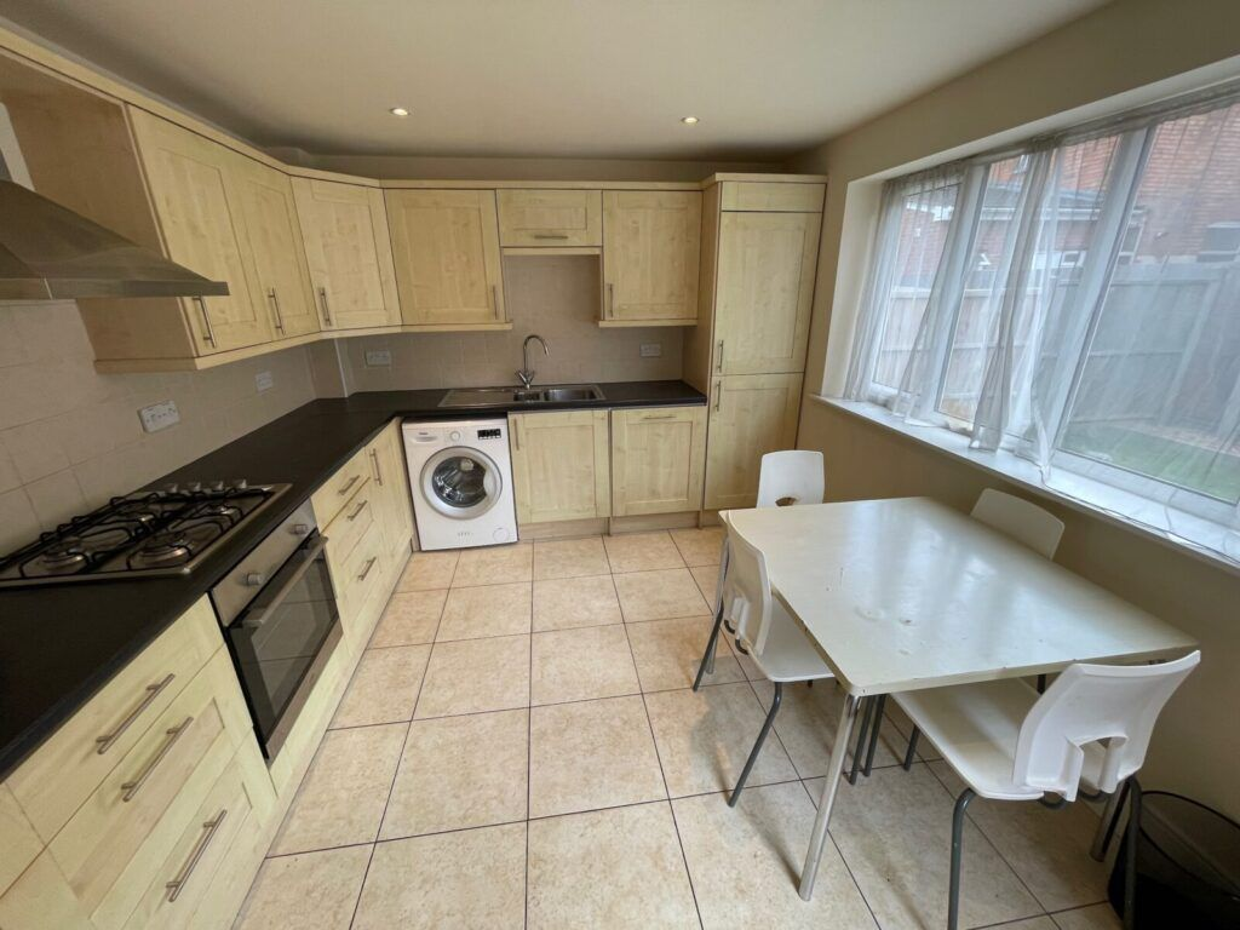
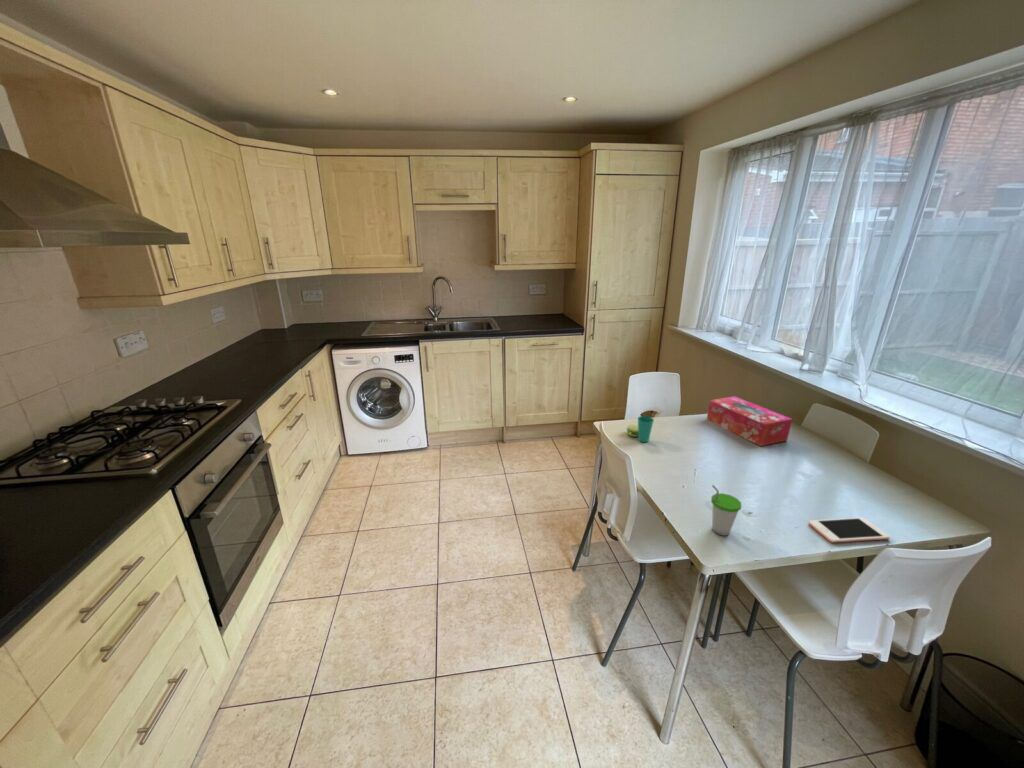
+ cup (639, 426)
+ tissue box (746, 419)
+ cup (724, 509)
+ cell phone (848, 529)
